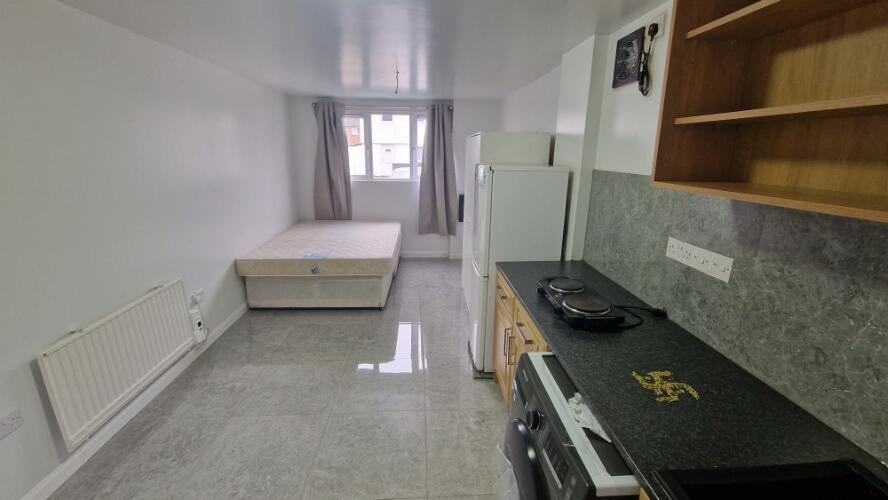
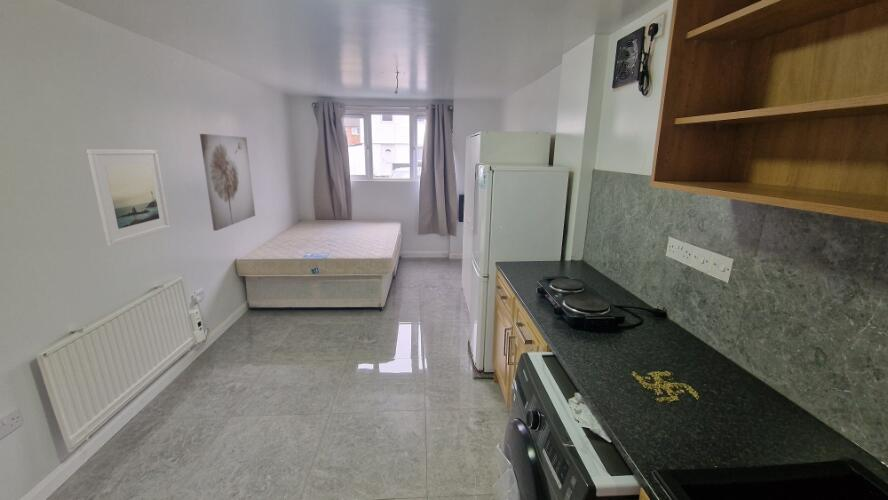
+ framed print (133, 194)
+ wall art (231, 180)
